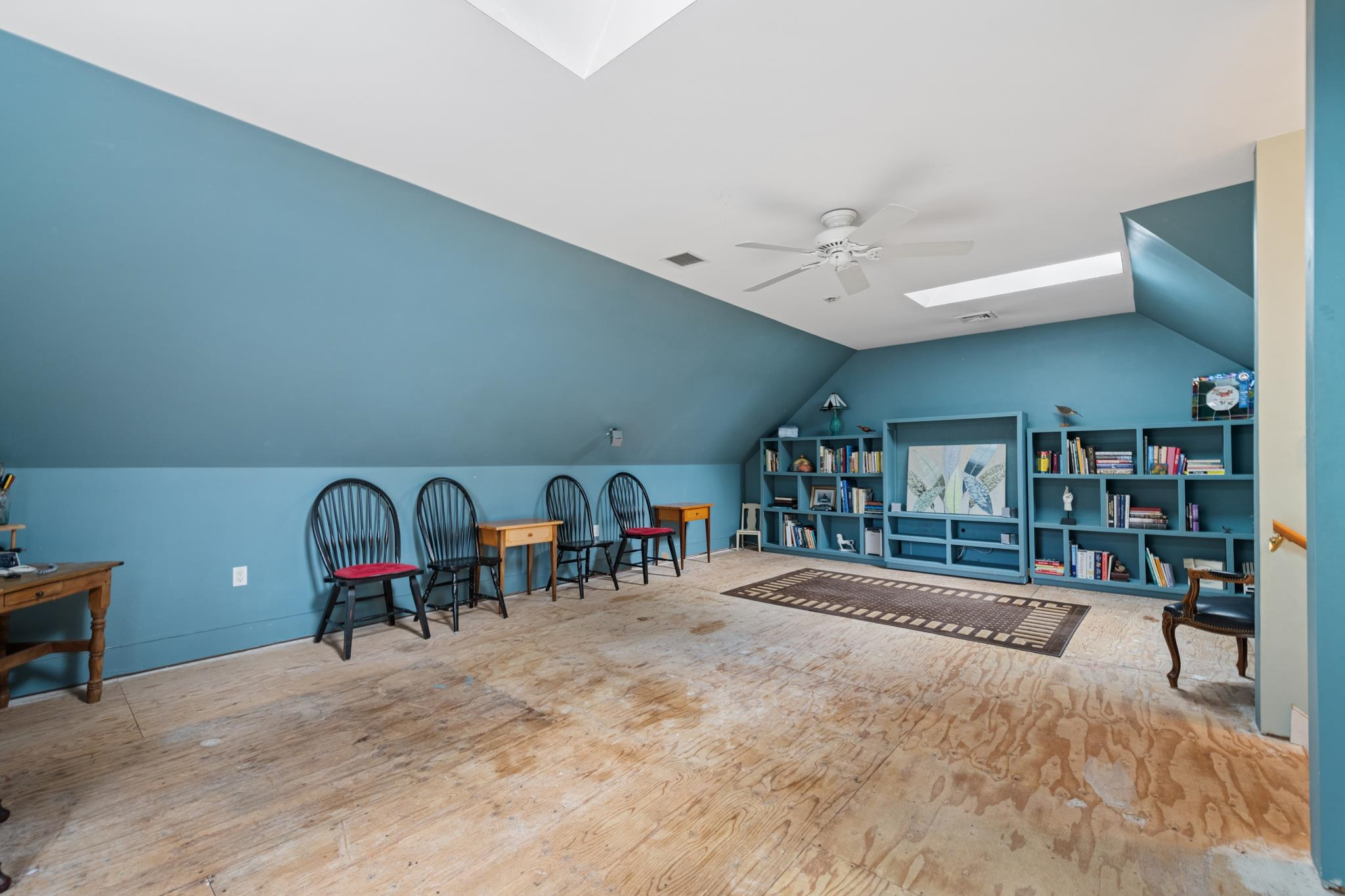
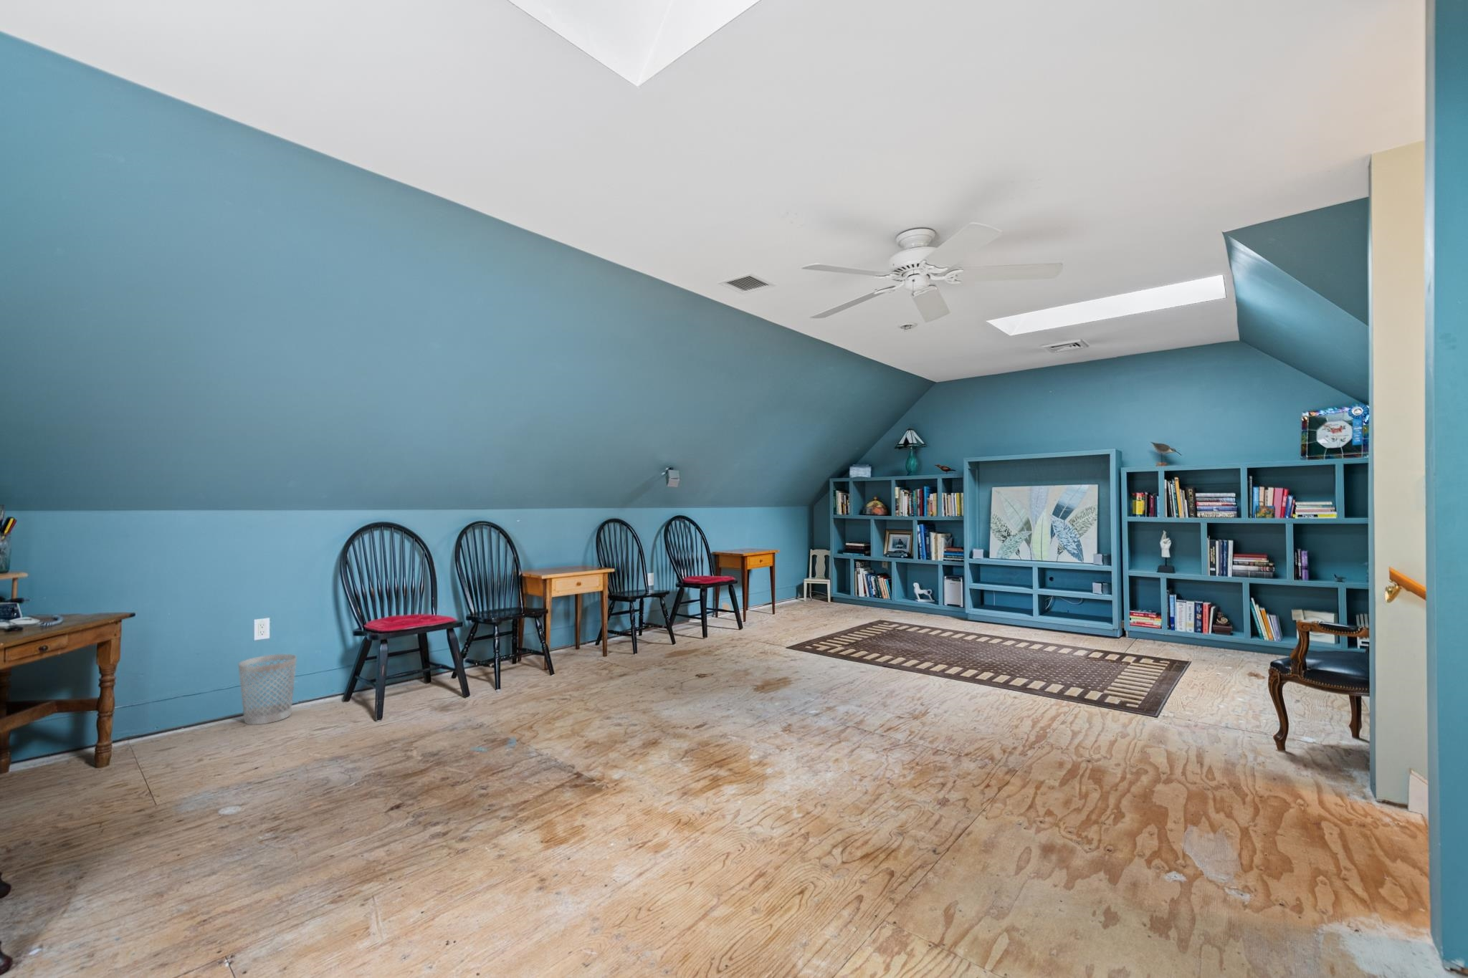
+ wastebasket (268, 689)
